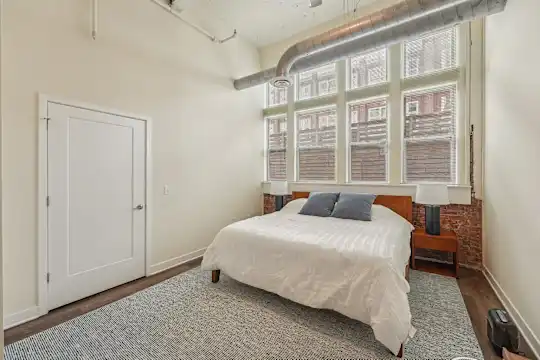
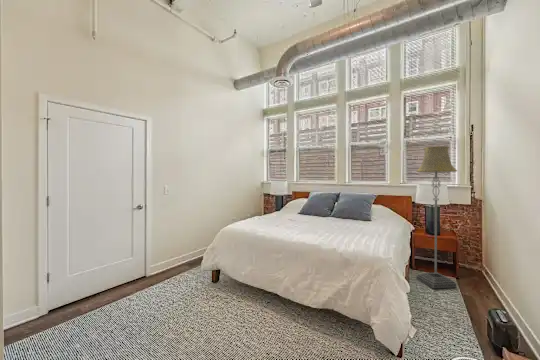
+ floor lamp (435, 215)
